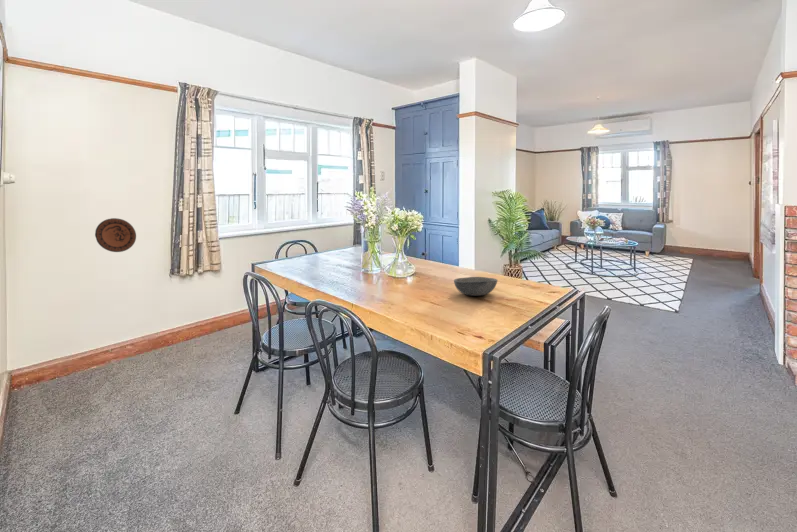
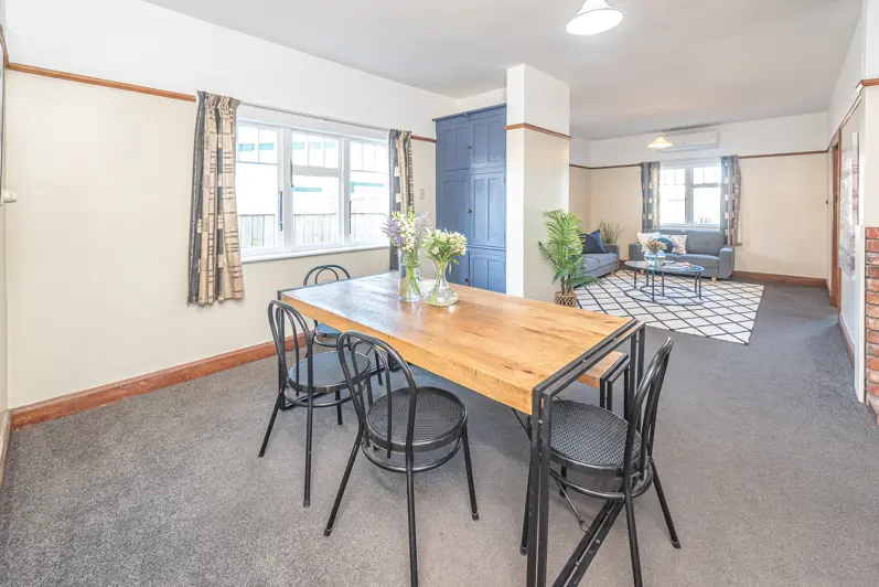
- decorative plate (116, 235)
- bowl (475, 286)
